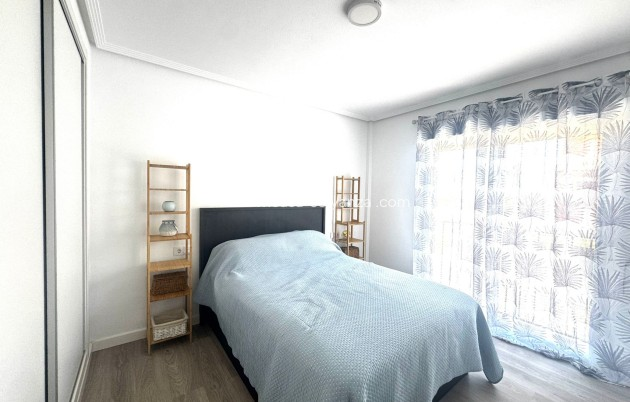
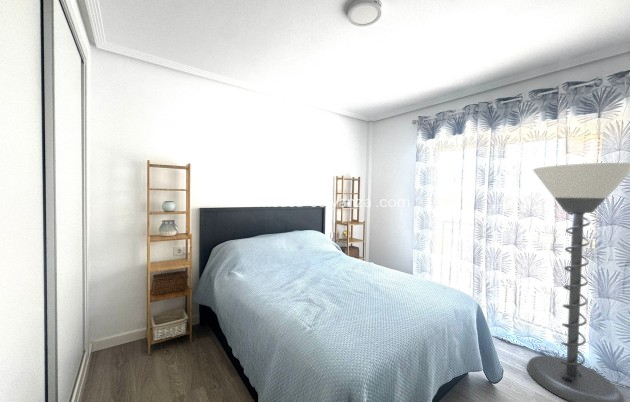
+ floor lamp (575, 276)
